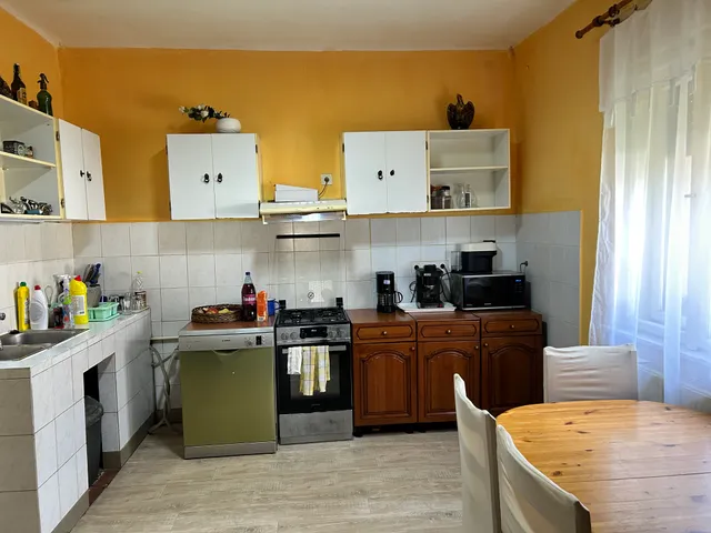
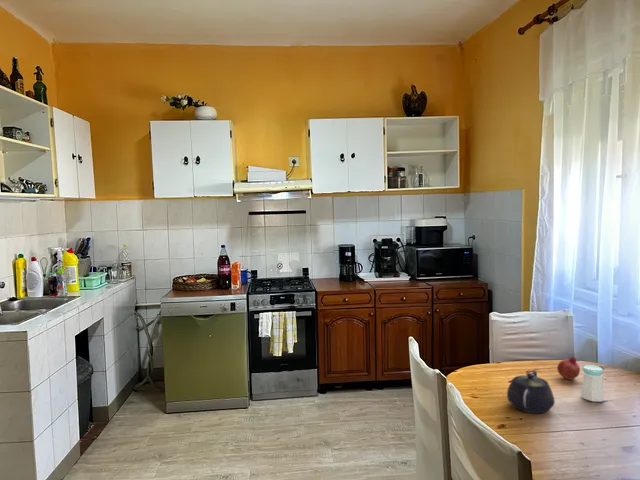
+ teapot (530, 389)
+ salt shaker (592, 382)
+ fruit (568, 367)
